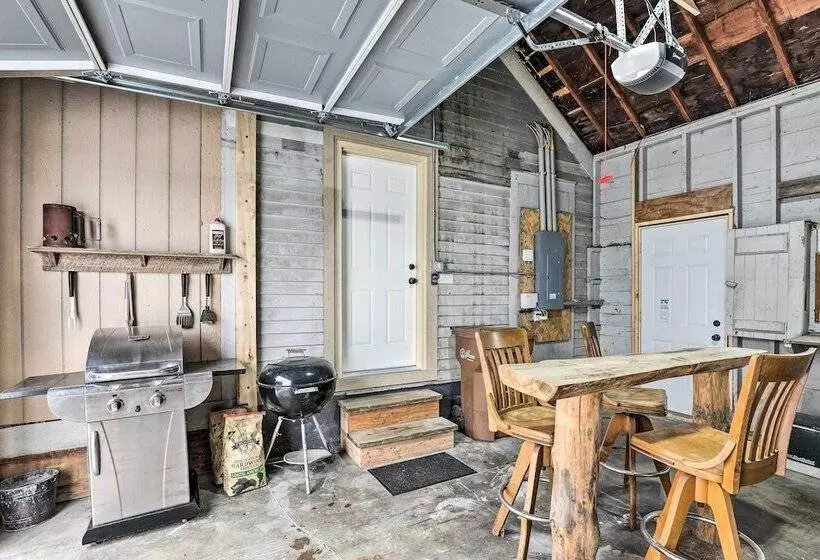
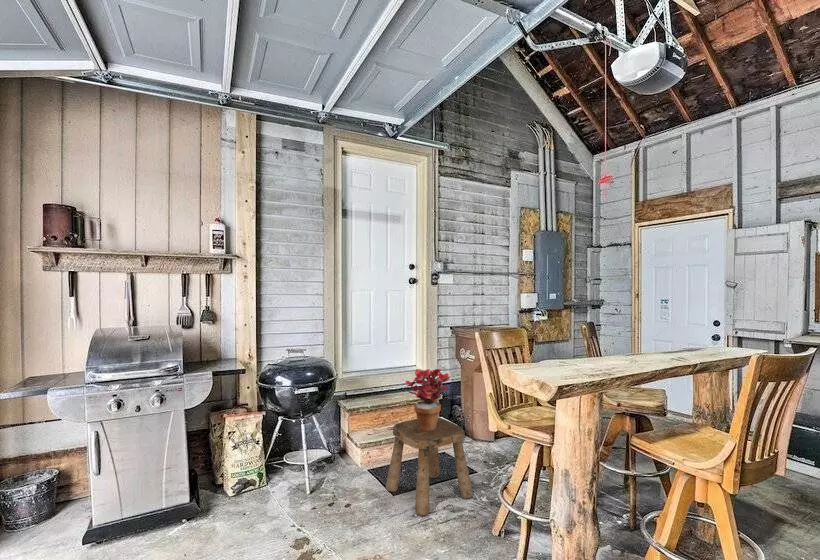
+ stool (428, 460)
+ potted plant (427, 397)
